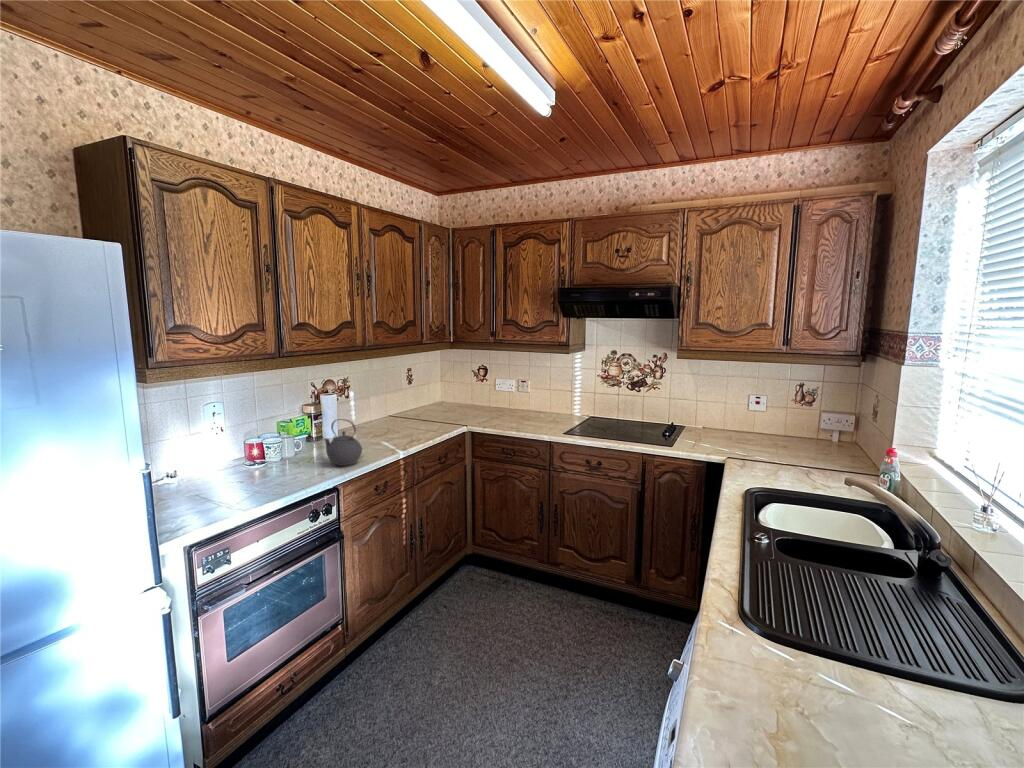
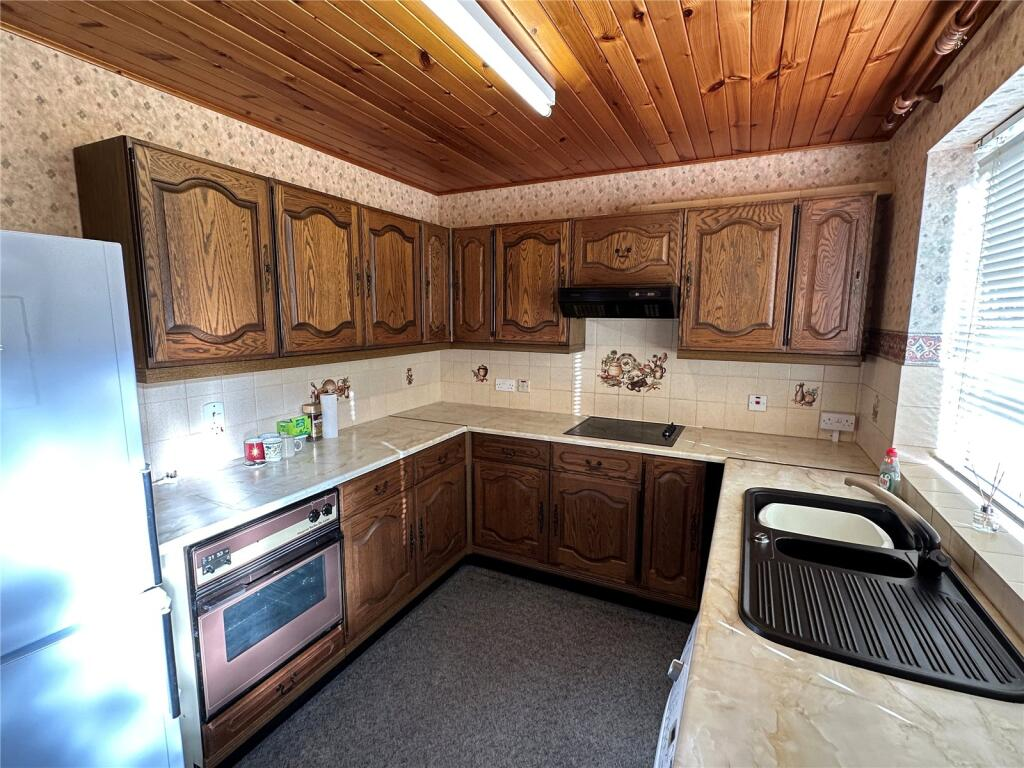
- kettle (340, 441)
